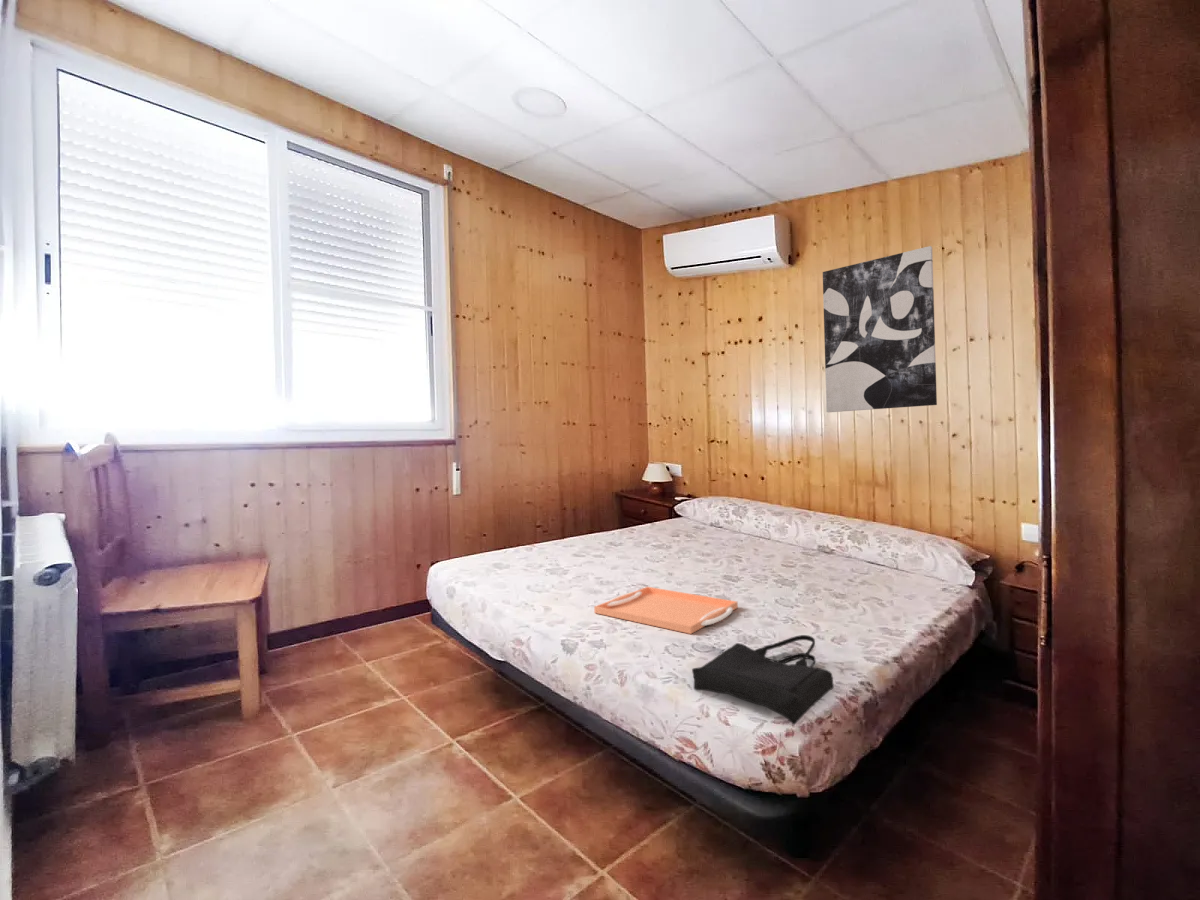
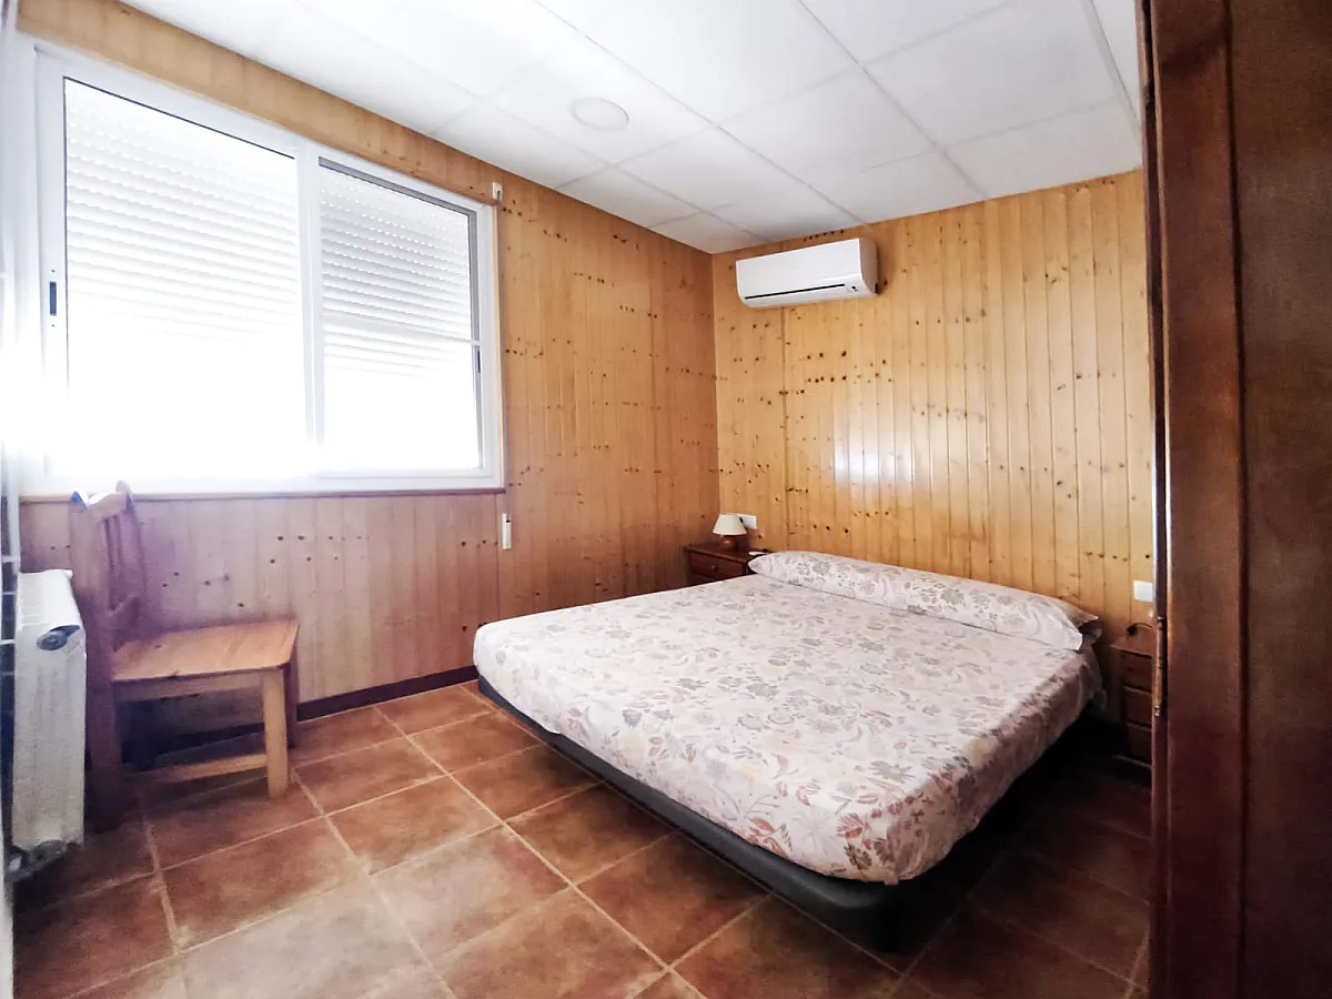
- tote bag (777, 667)
- wall art (876, 334)
- serving tray (666, 607)
